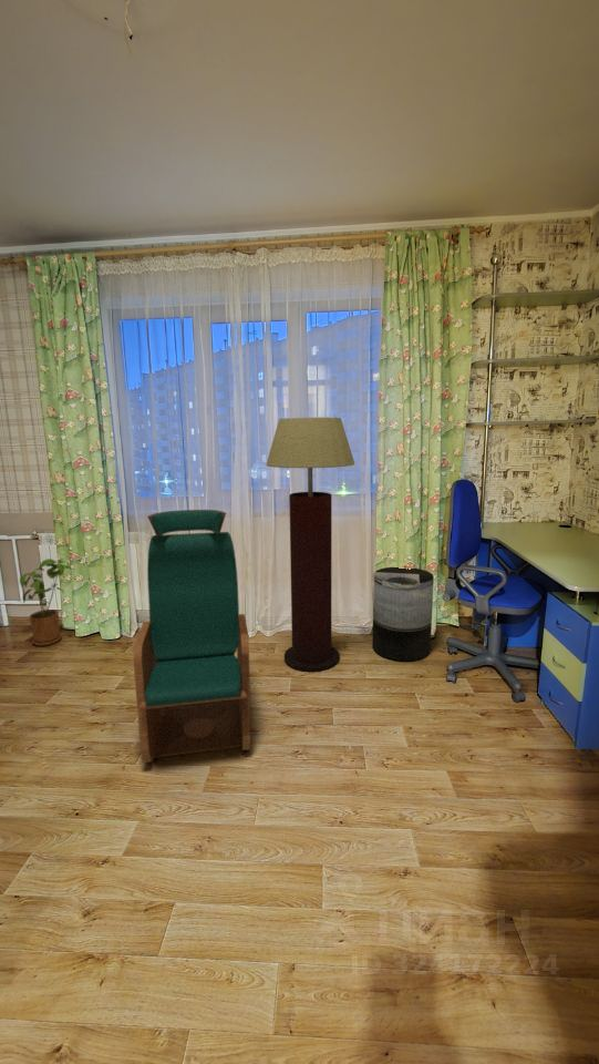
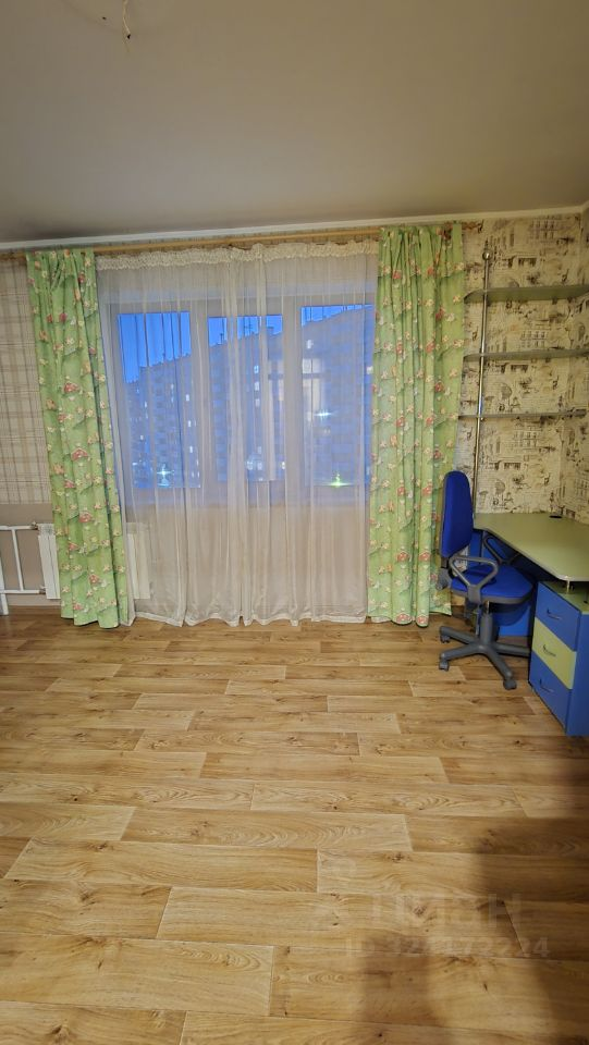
- trash can (402, 612)
- floor lamp (310, 544)
- armchair (193, 627)
- house plant (42, 603)
